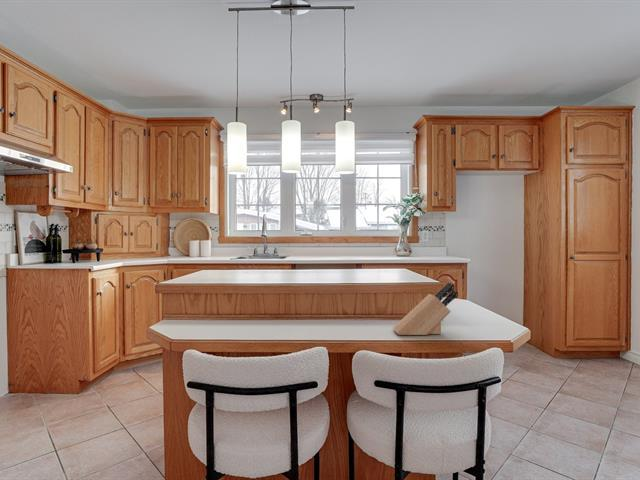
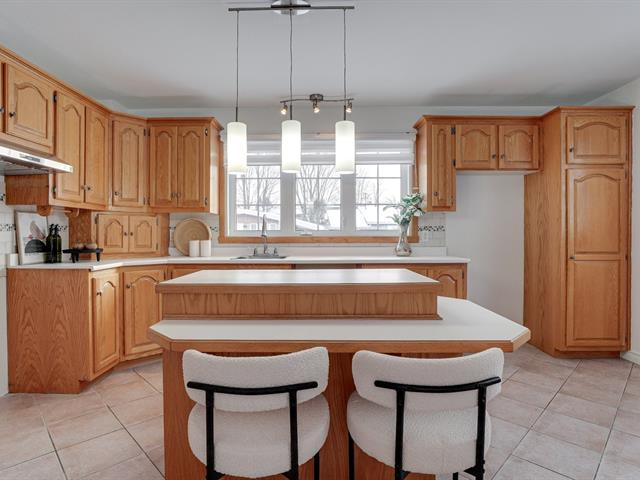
- knife block (425, 307)
